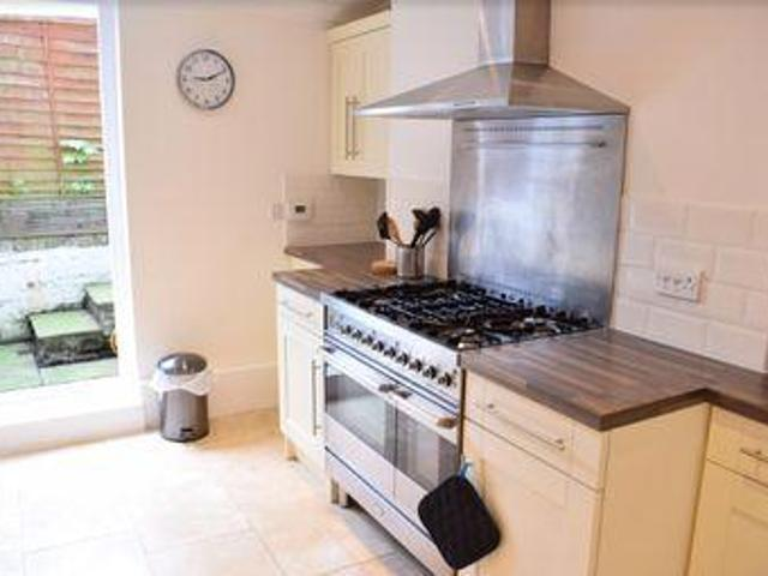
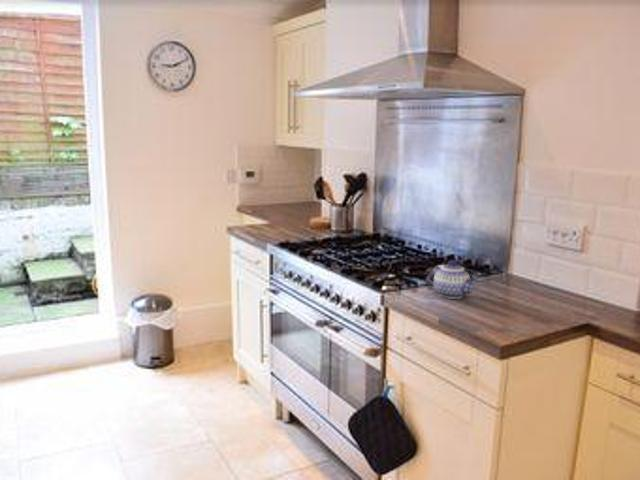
+ teapot (452, 278)
